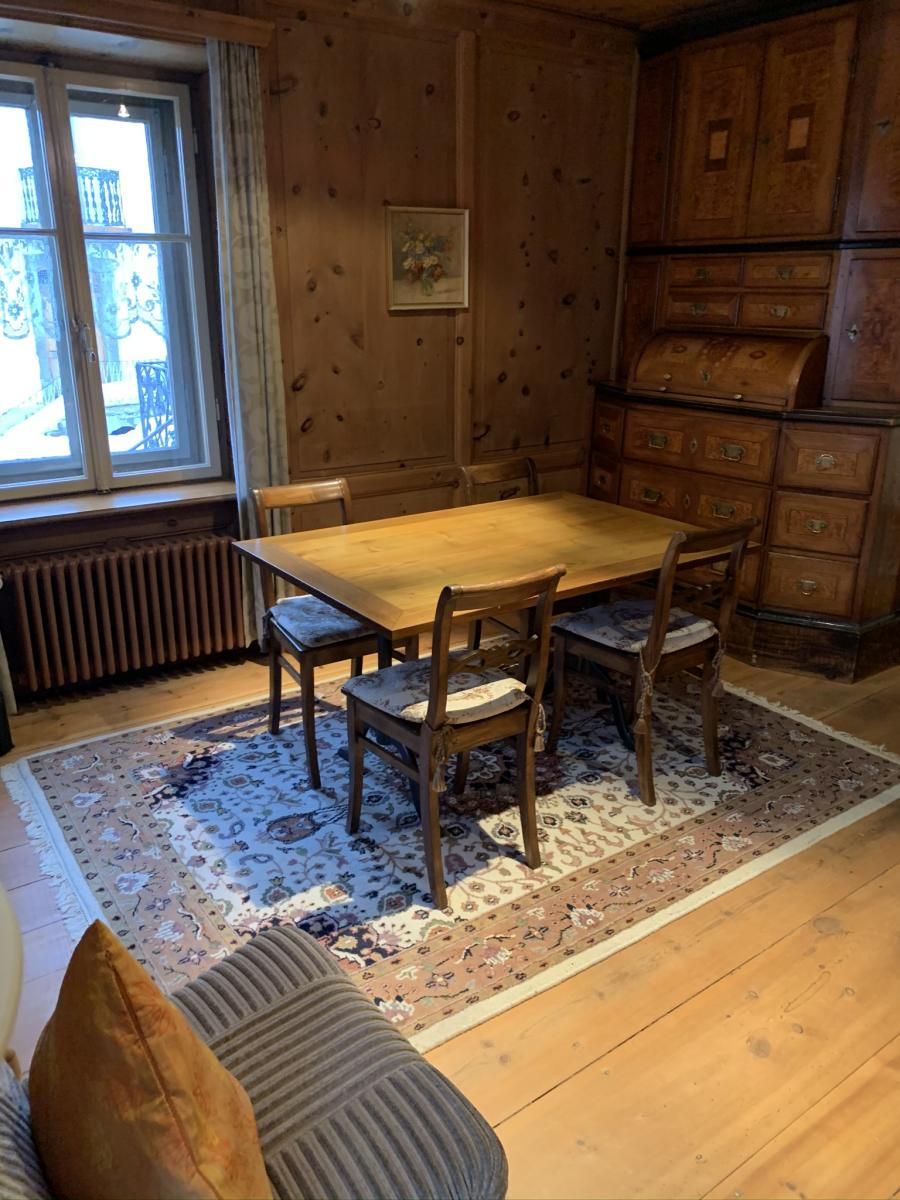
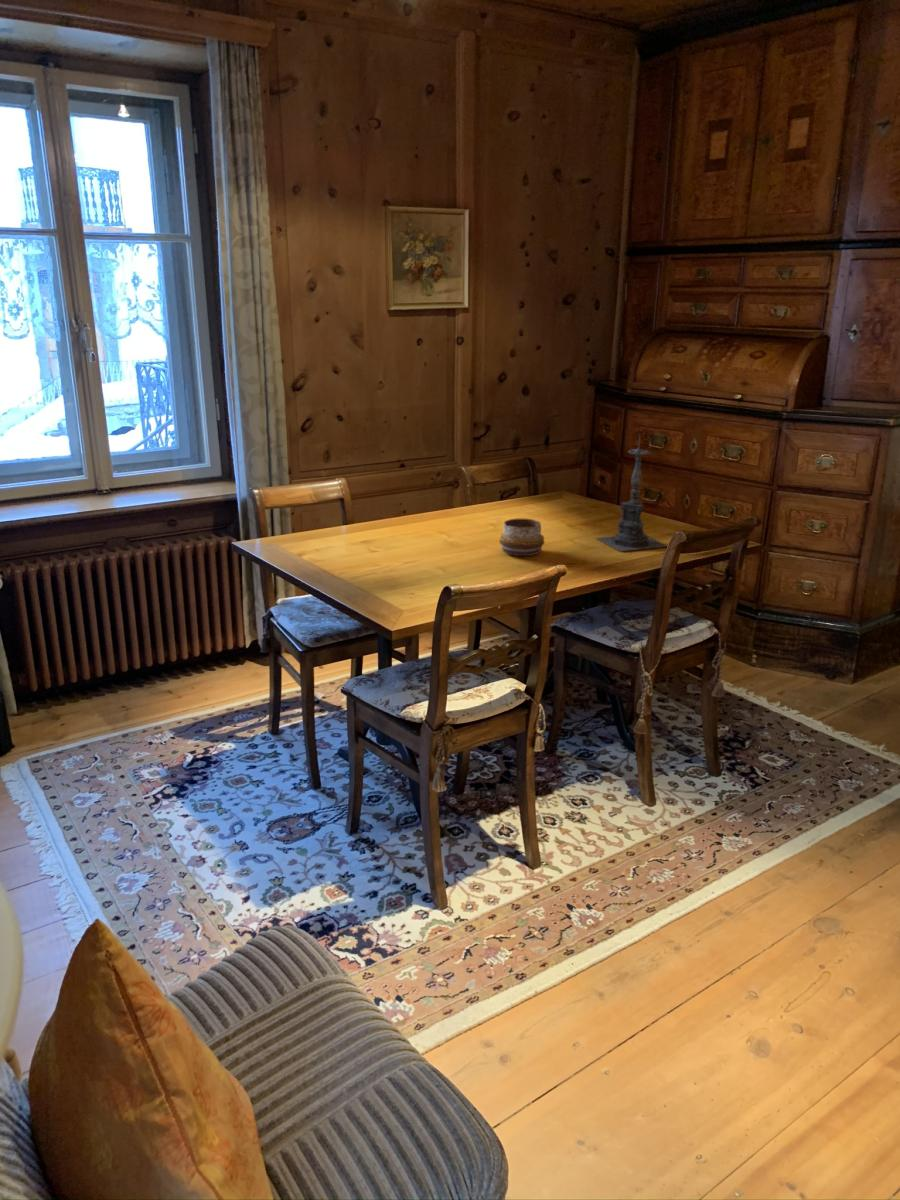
+ decorative bowl (521, 537)
+ candle holder (635, 489)
